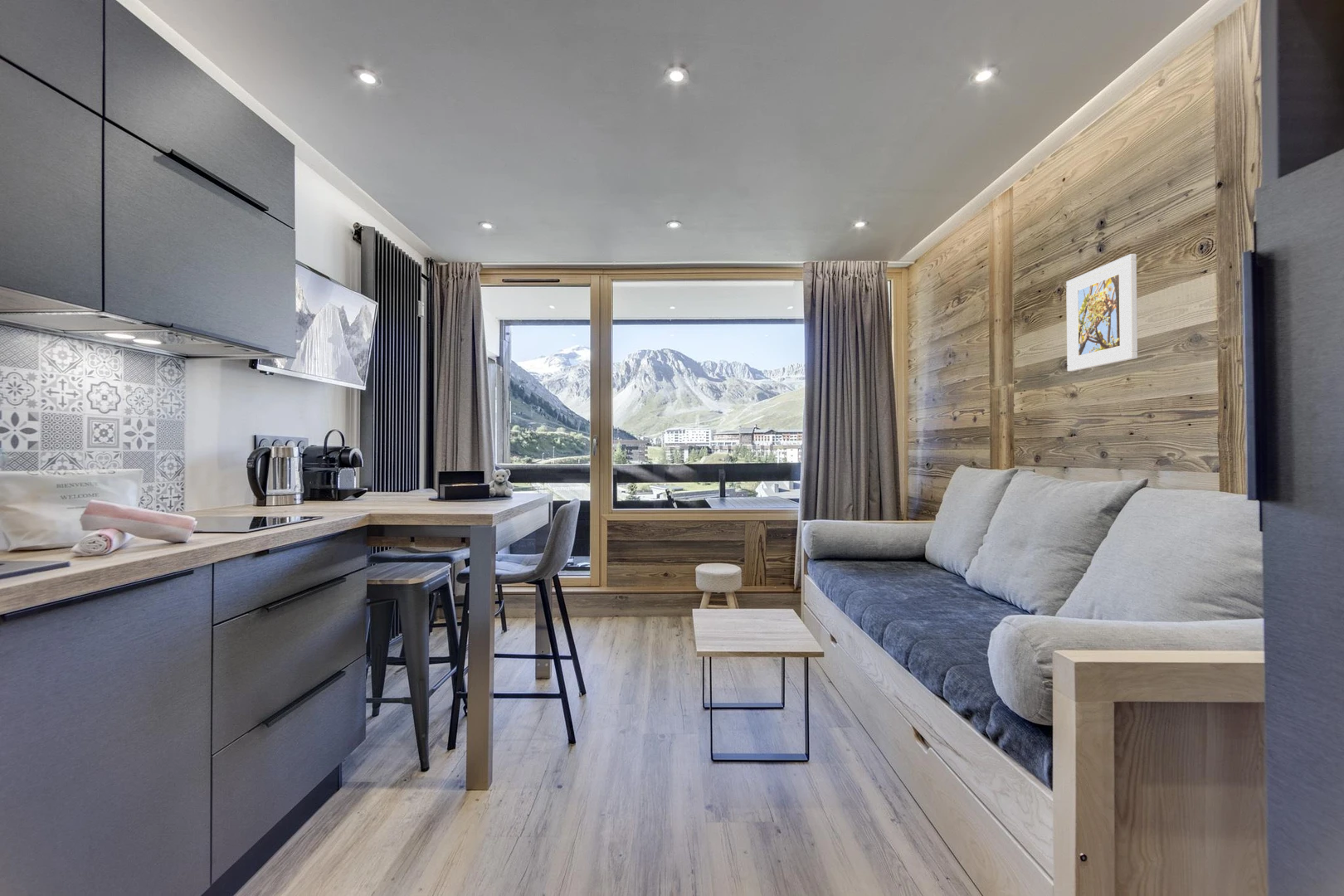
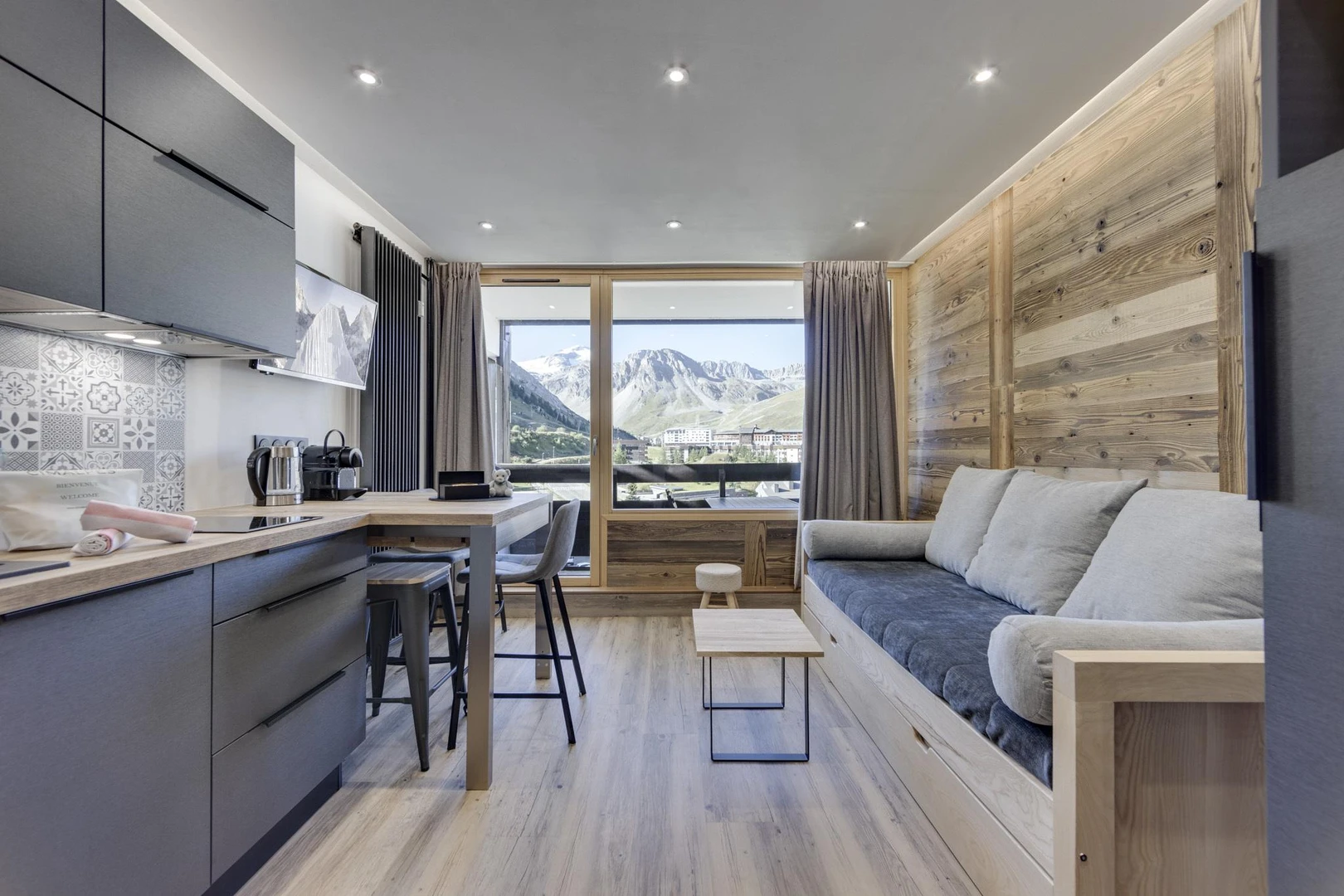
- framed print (1098, 316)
